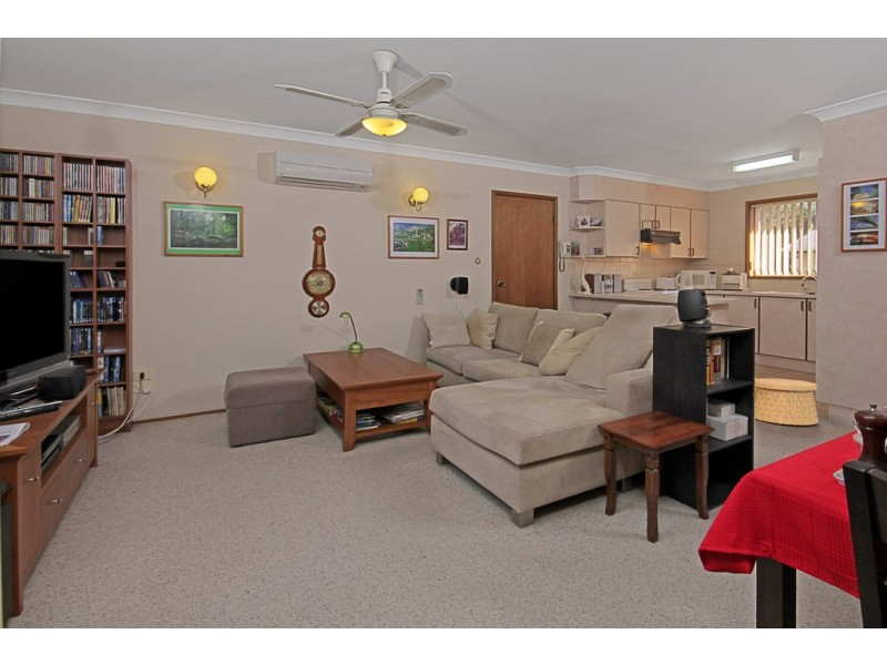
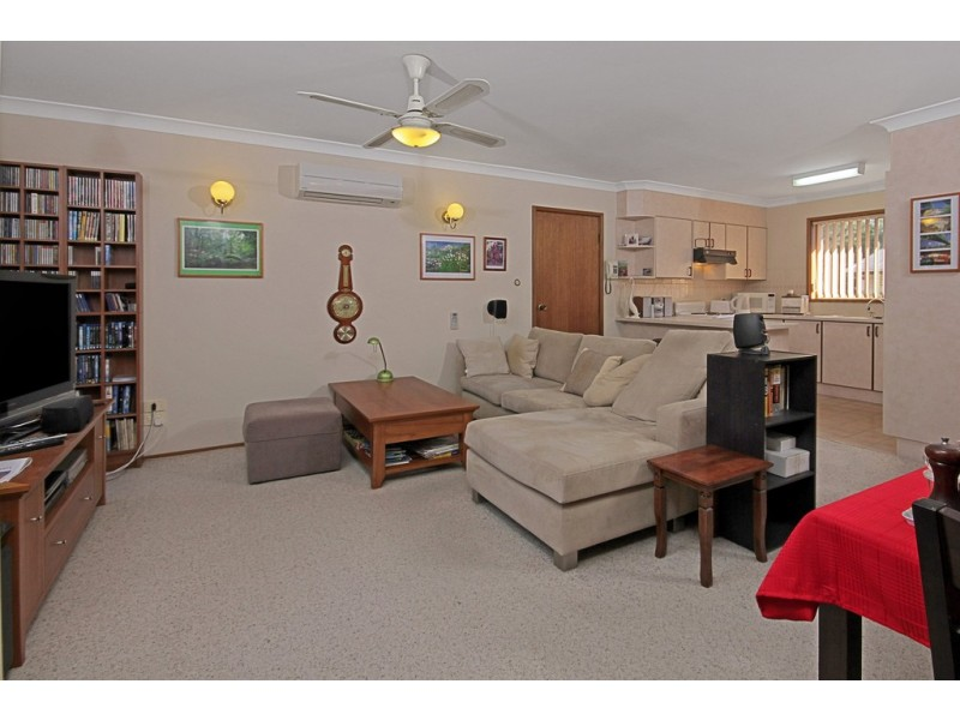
- basket (783, 400)
